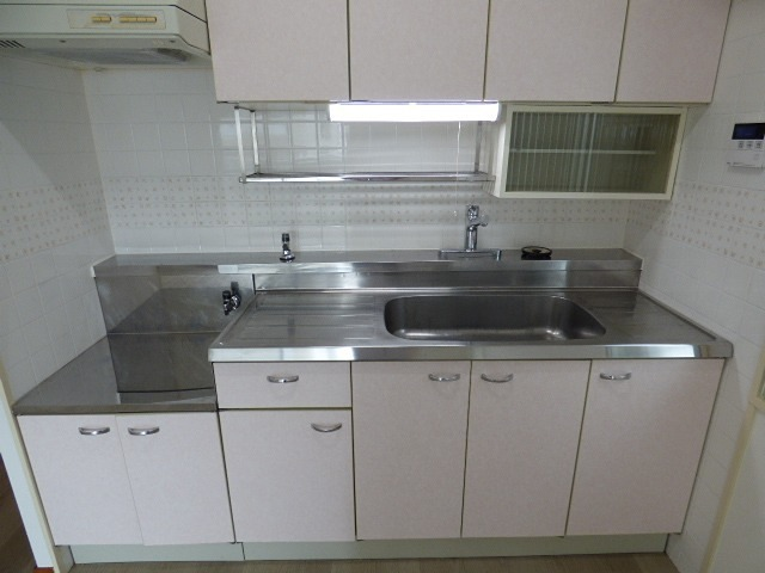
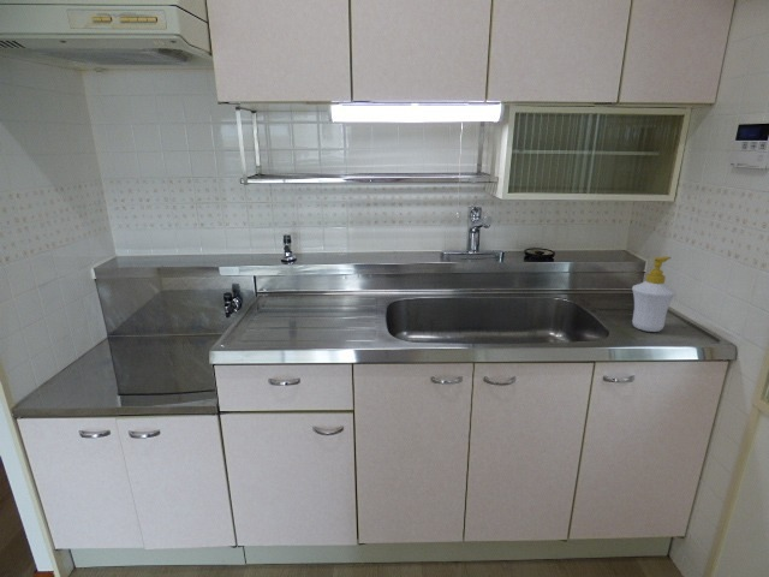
+ soap bottle (652, 293)
